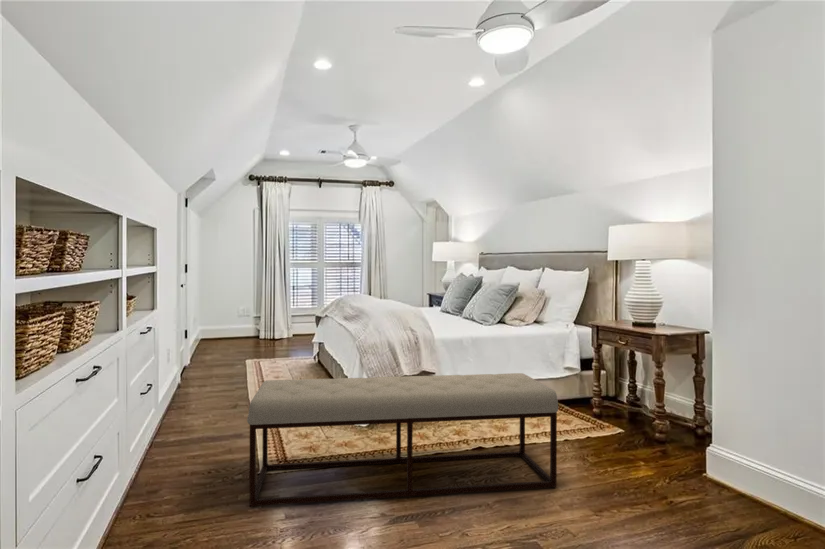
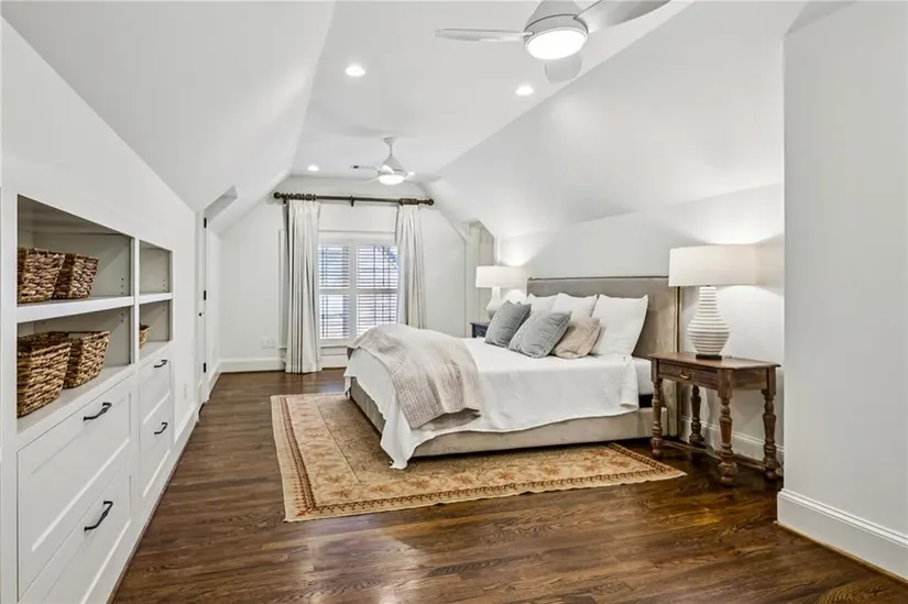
- bench (400, 430)
